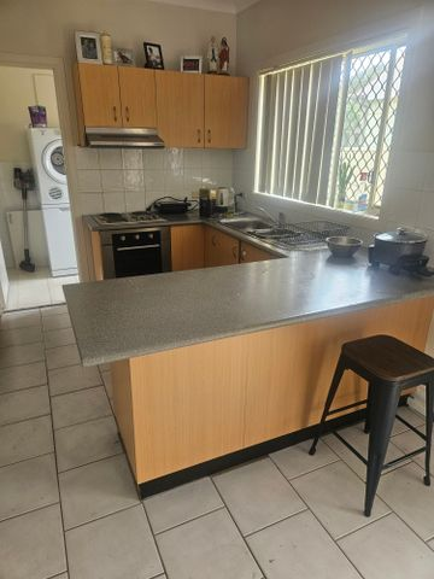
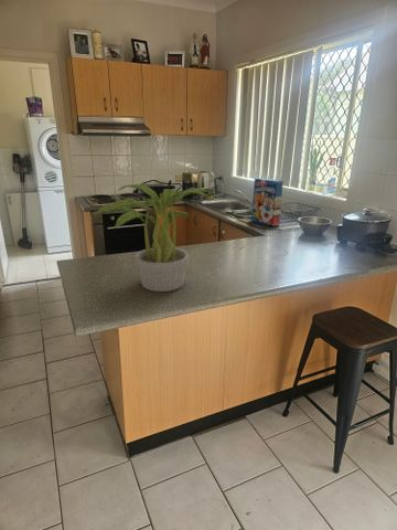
+ cereal box (267, 201)
+ potted plant (160, 237)
